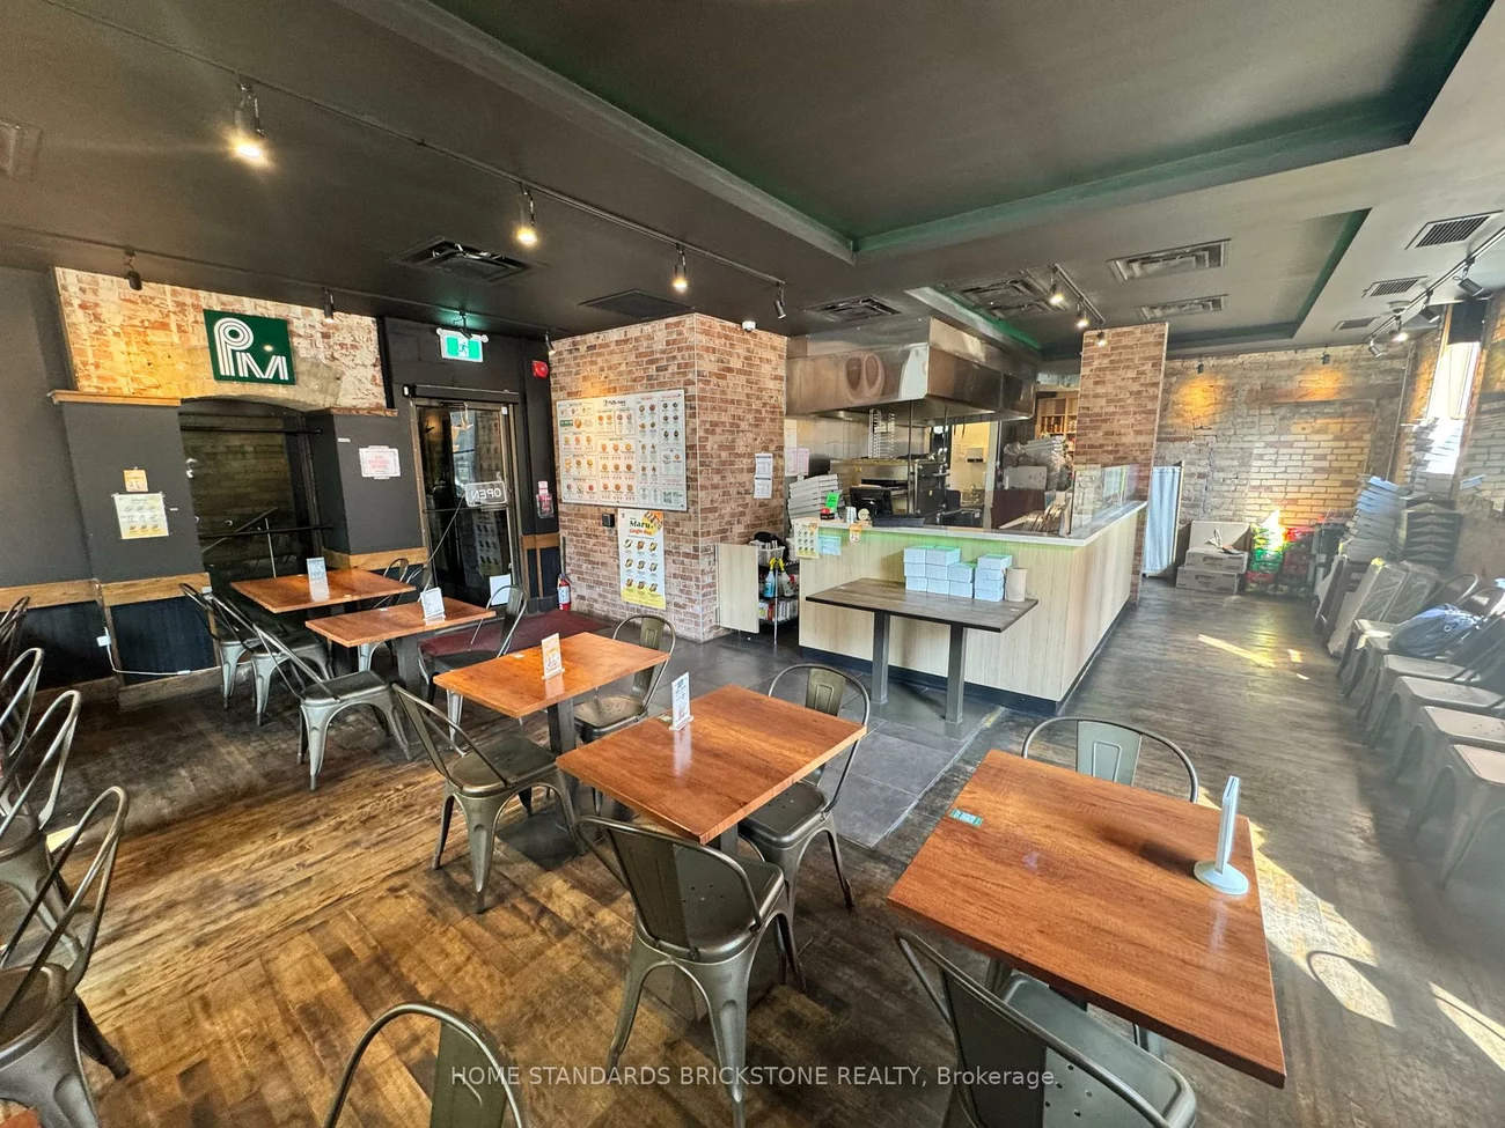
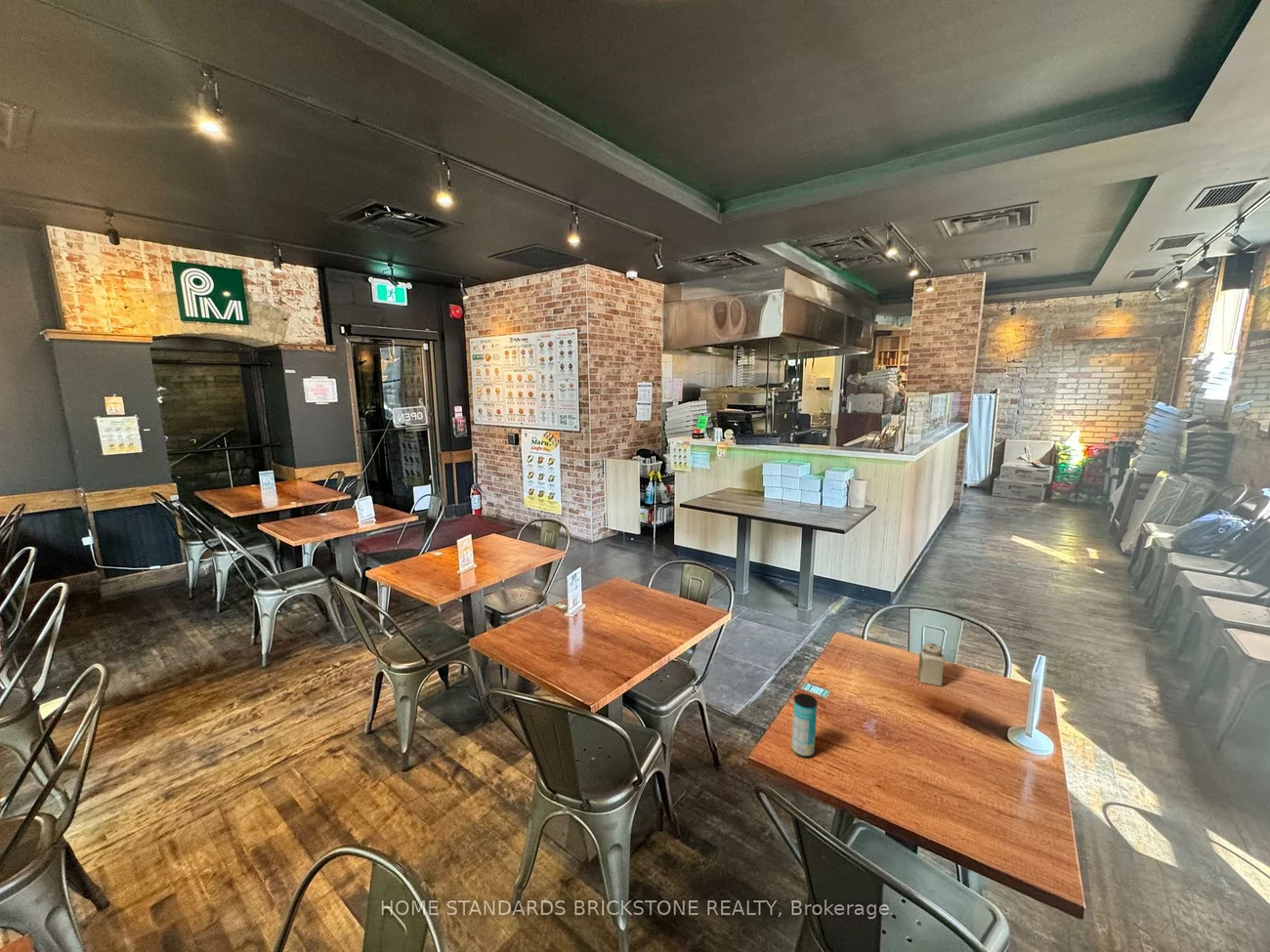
+ salt shaker (931, 662)
+ beverage can (804, 724)
